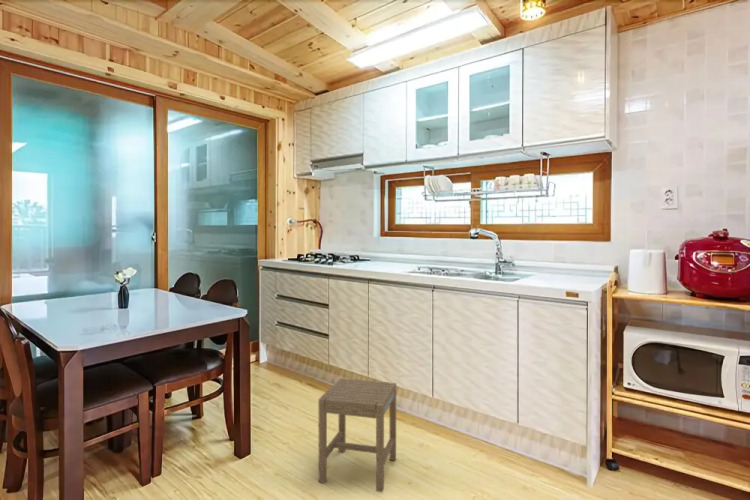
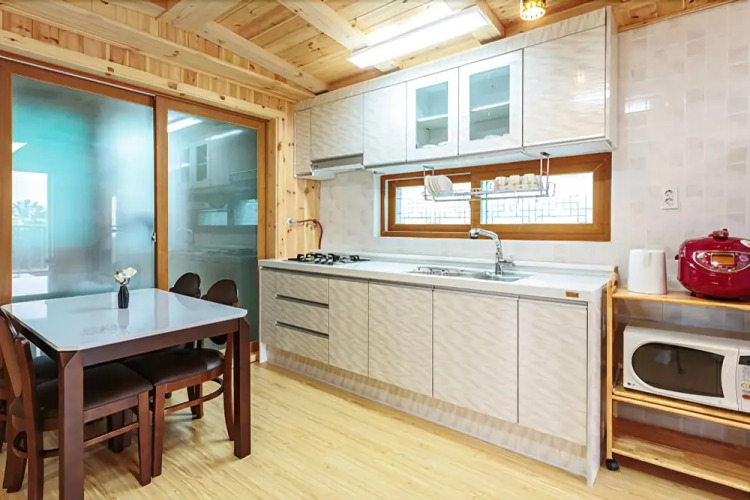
- stool (359, 416)
